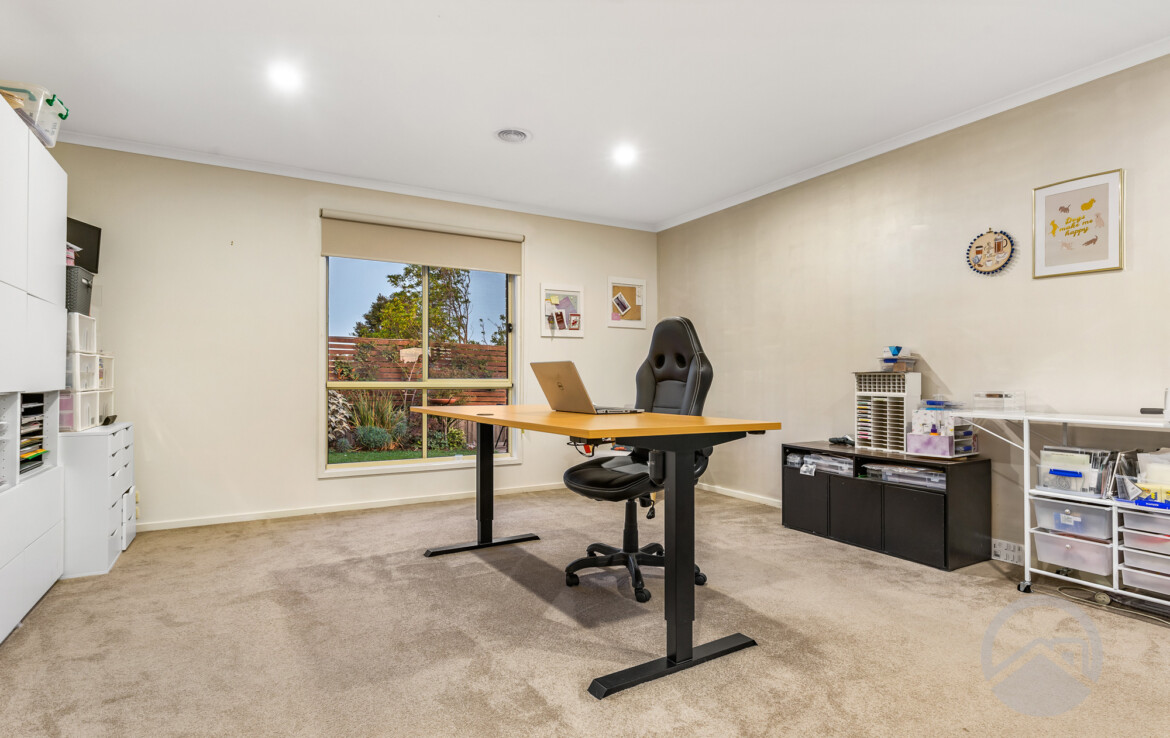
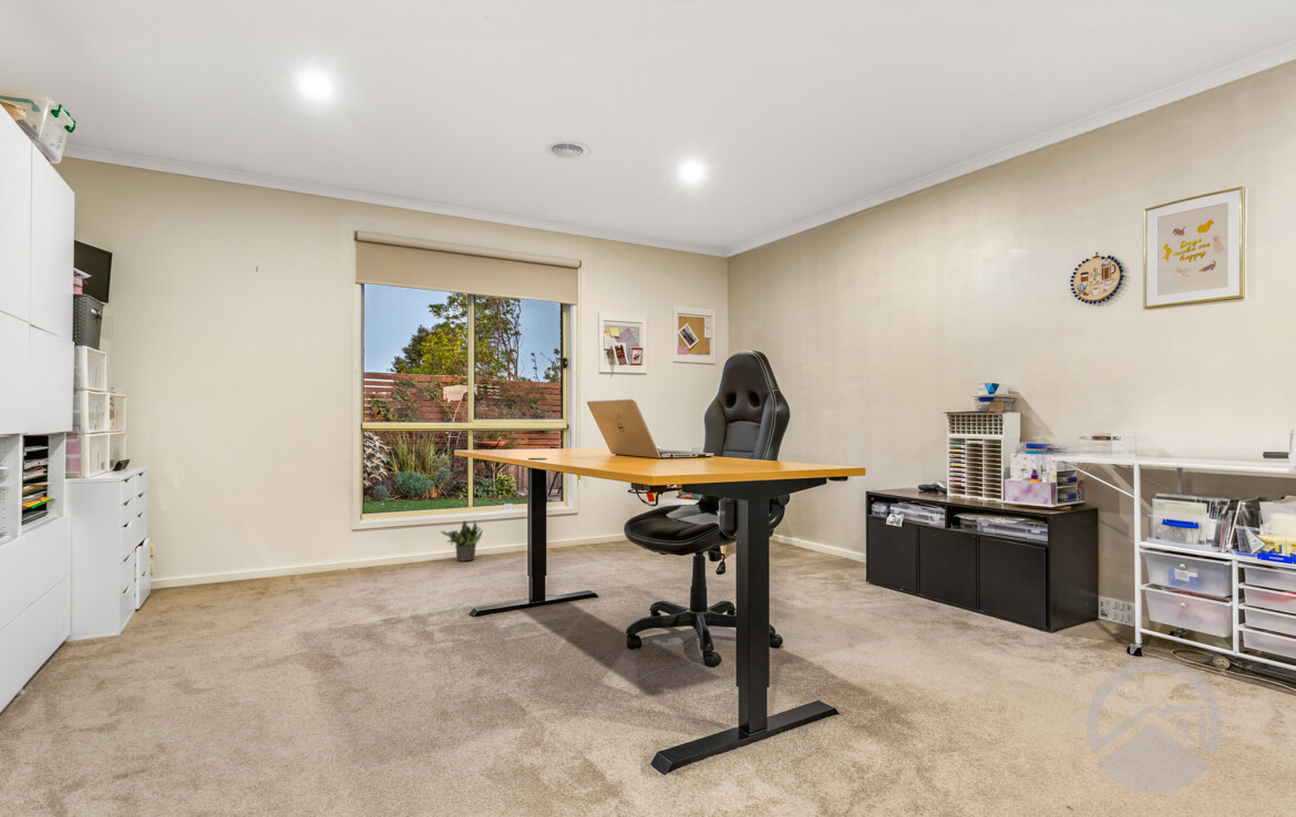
+ potted plant (460, 539)
